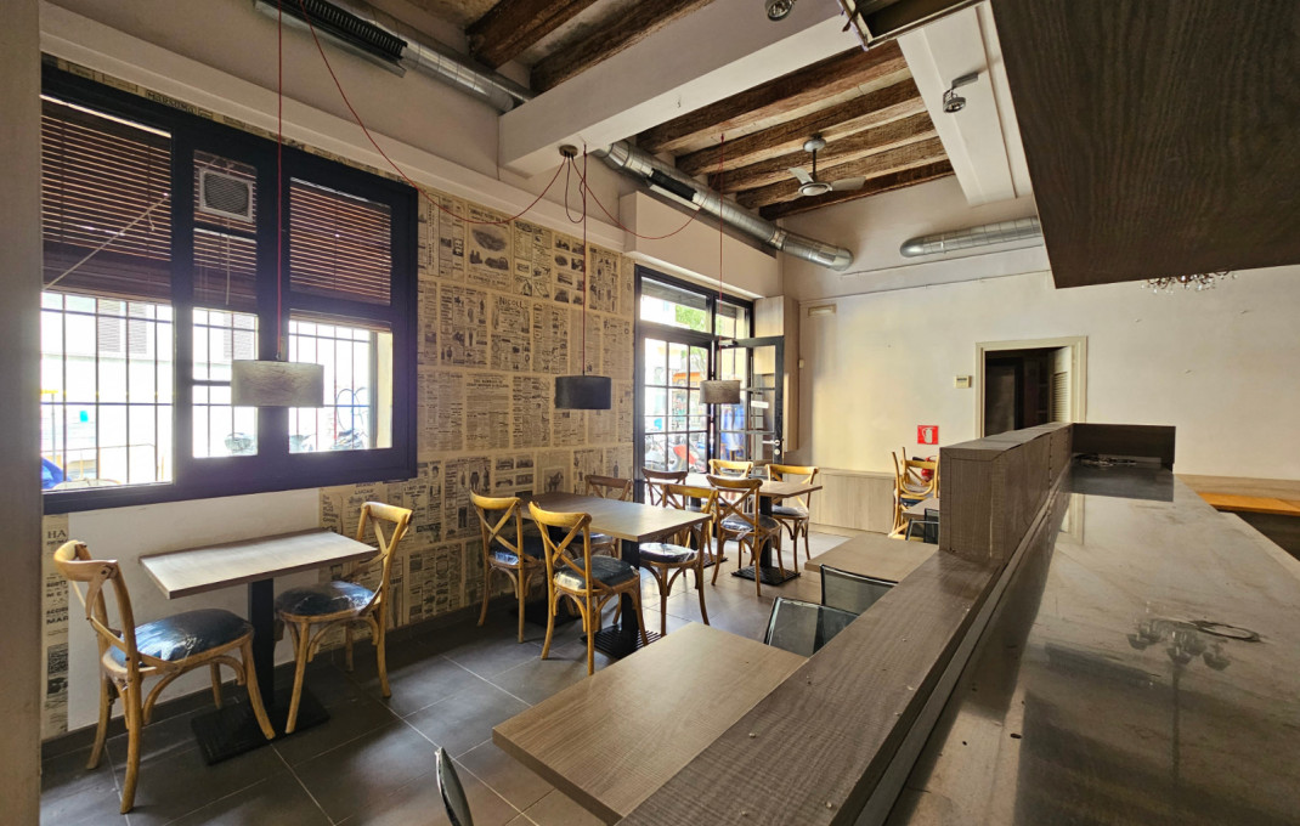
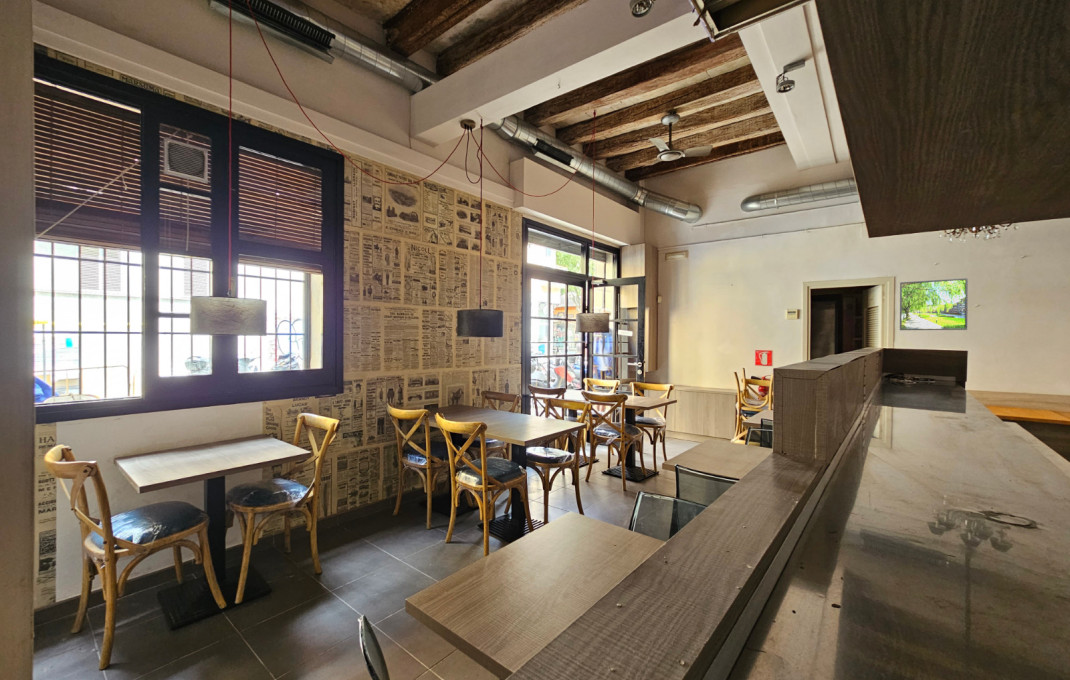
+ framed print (932, 305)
